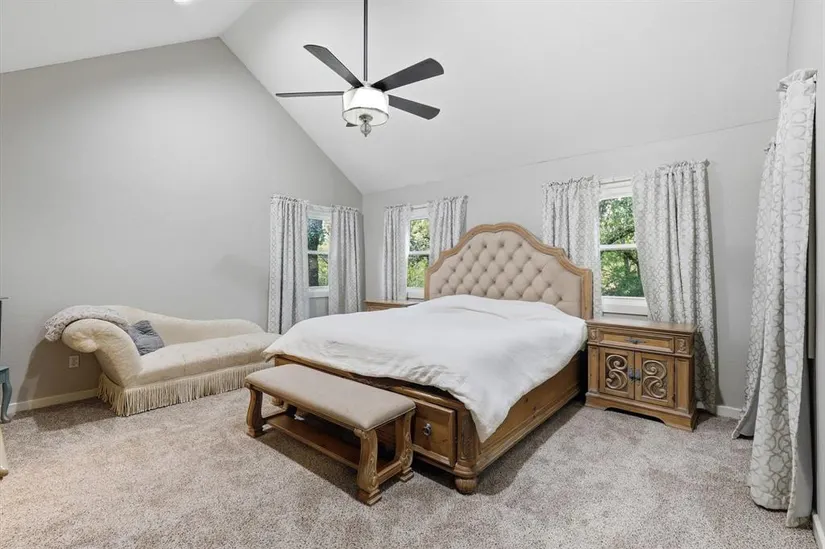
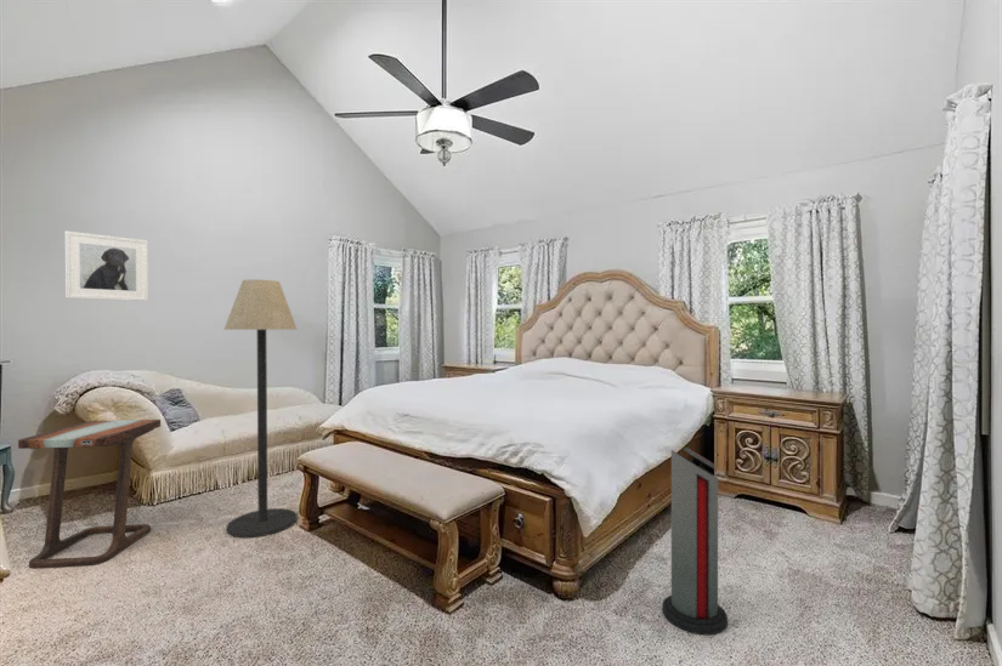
+ air purifier (694, 531)
+ floor lamp (261, 403)
+ side table (117, 485)
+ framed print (108, 267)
